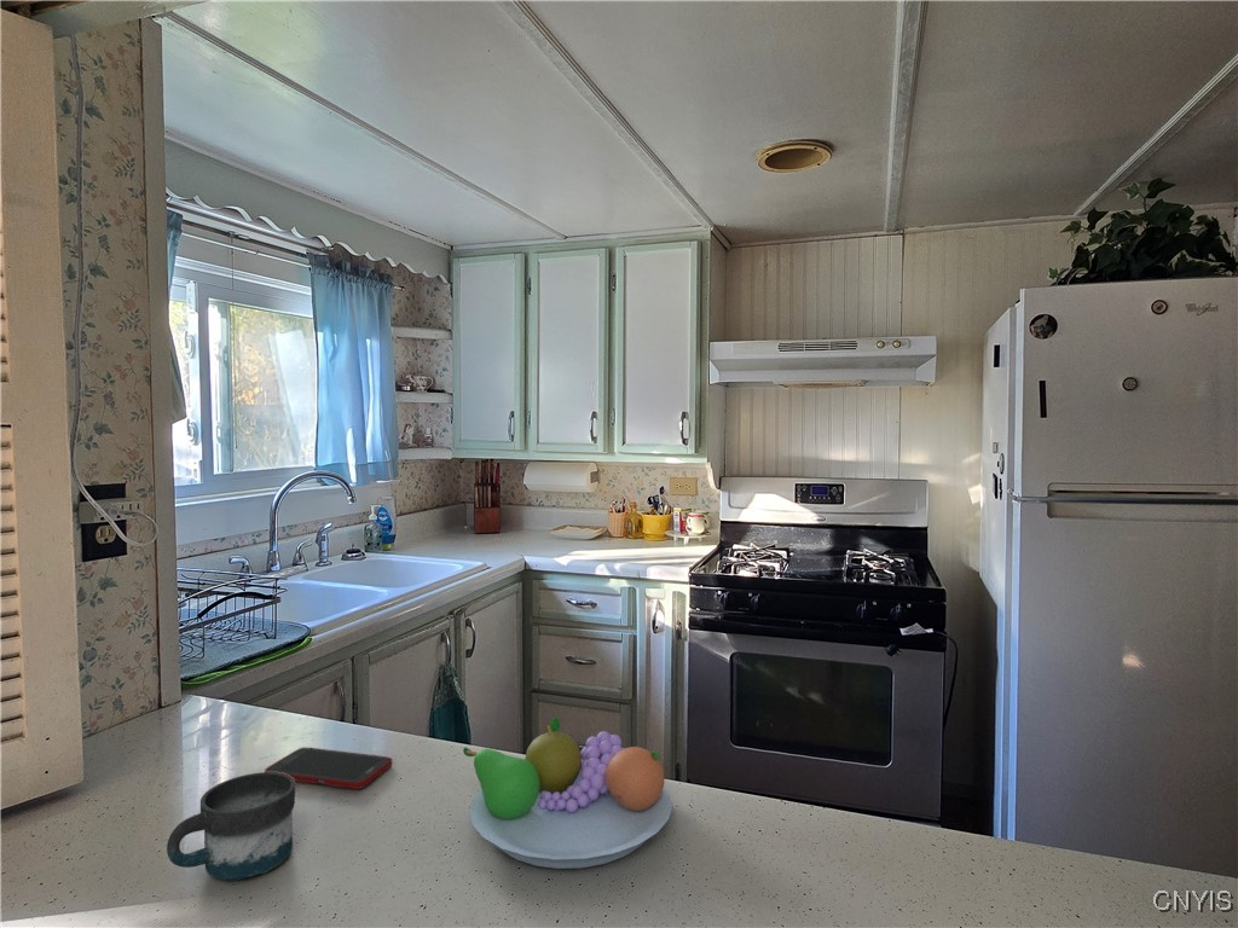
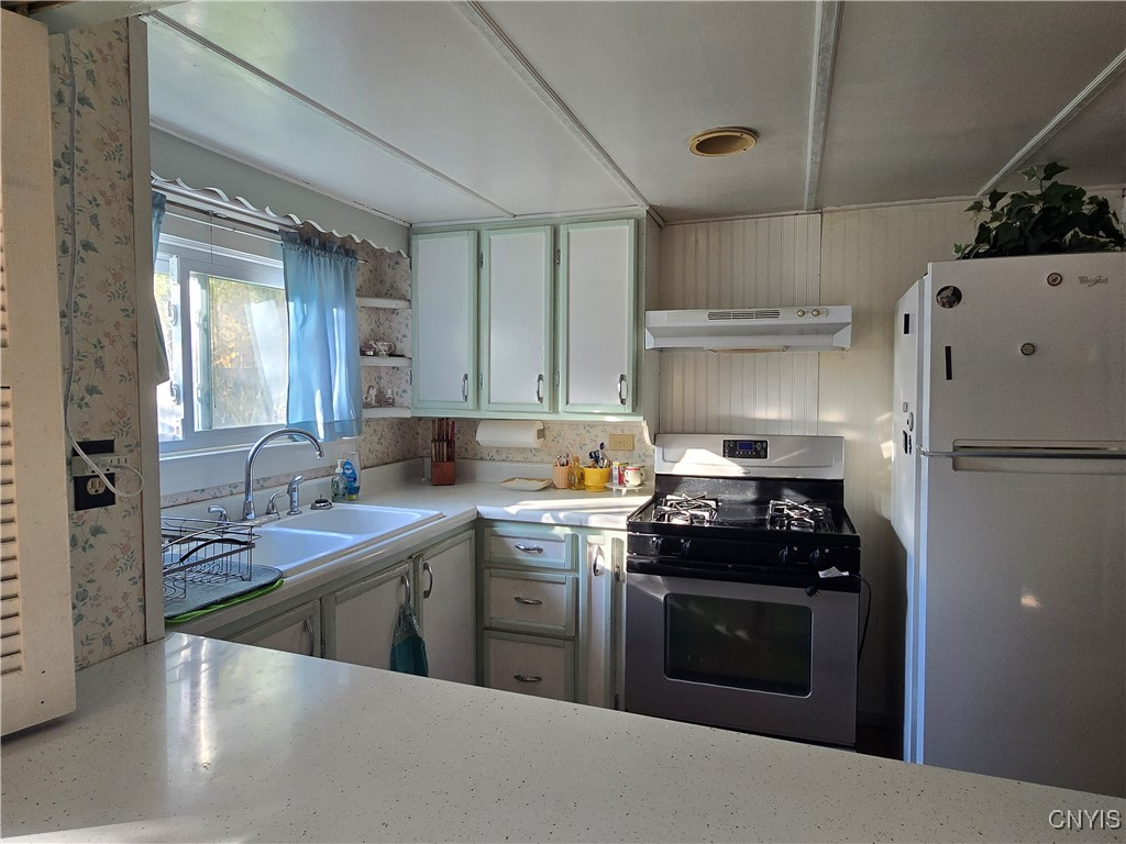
- fruit bowl (565, 779)
- cell phone (329, 767)
- mug (243, 830)
